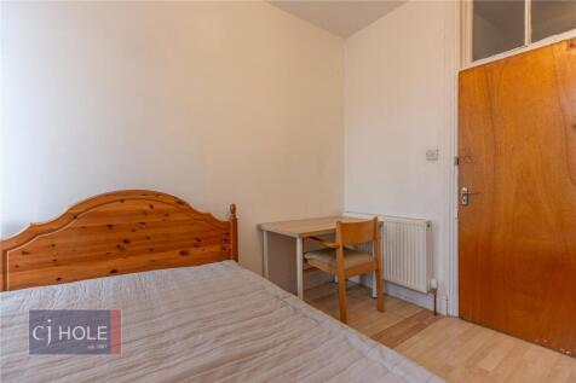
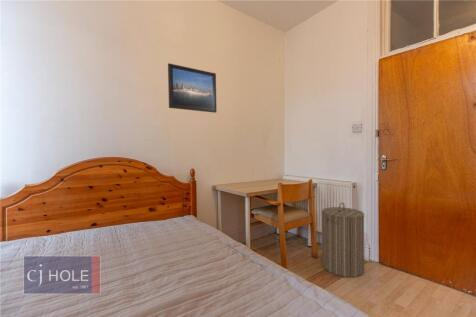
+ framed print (193, 89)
+ laundry hamper (342, 235)
